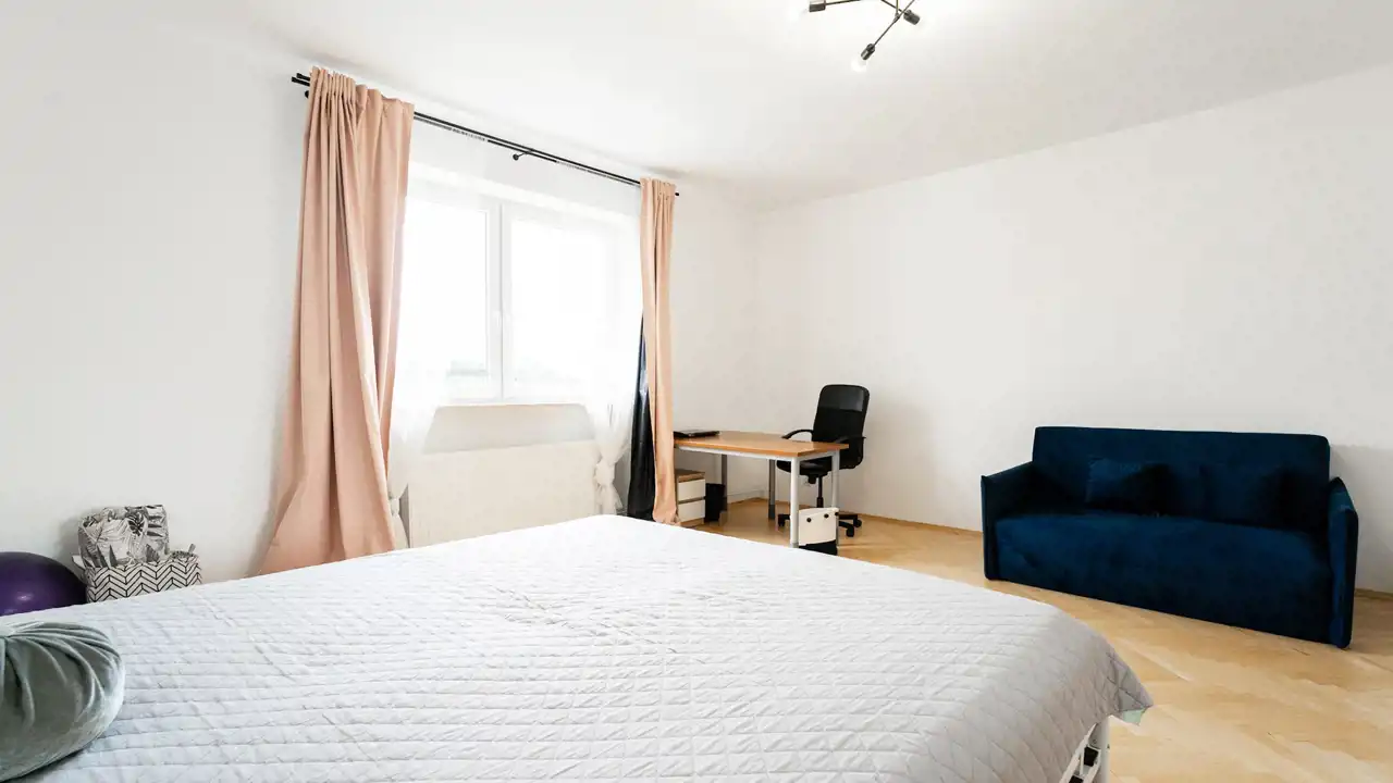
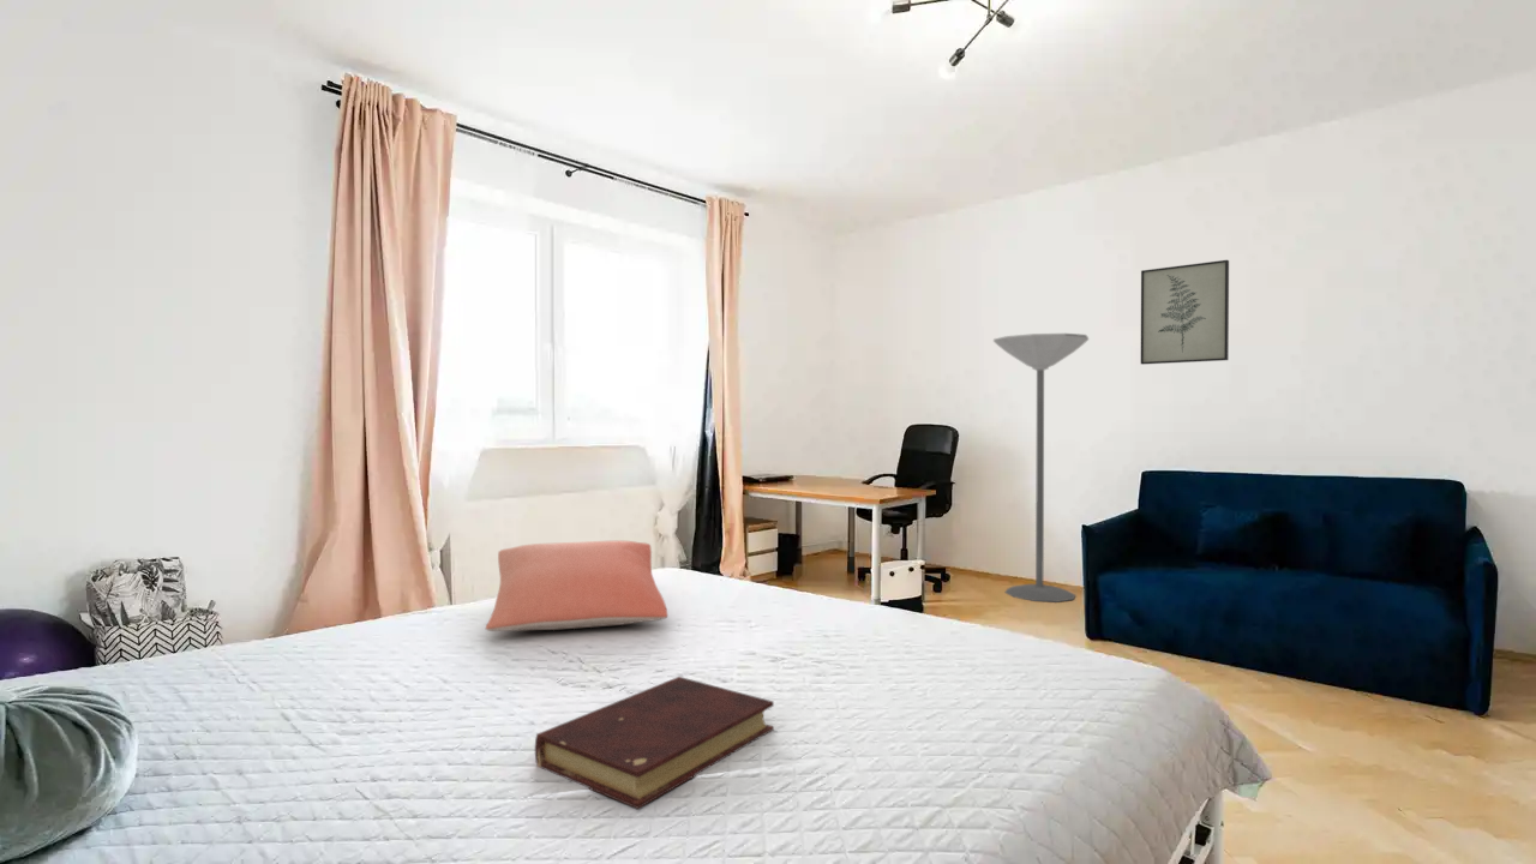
+ book (660, 732)
+ floor lamp (1039, 466)
+ wall art (1183, 313)
+ pillow (577, 582)
